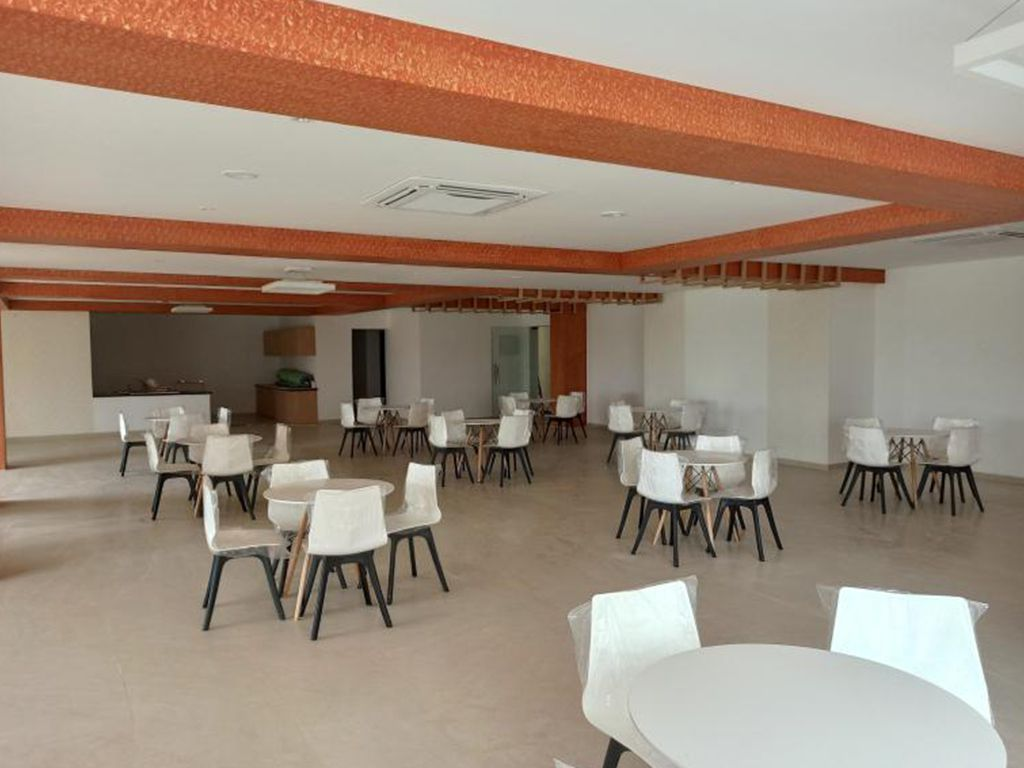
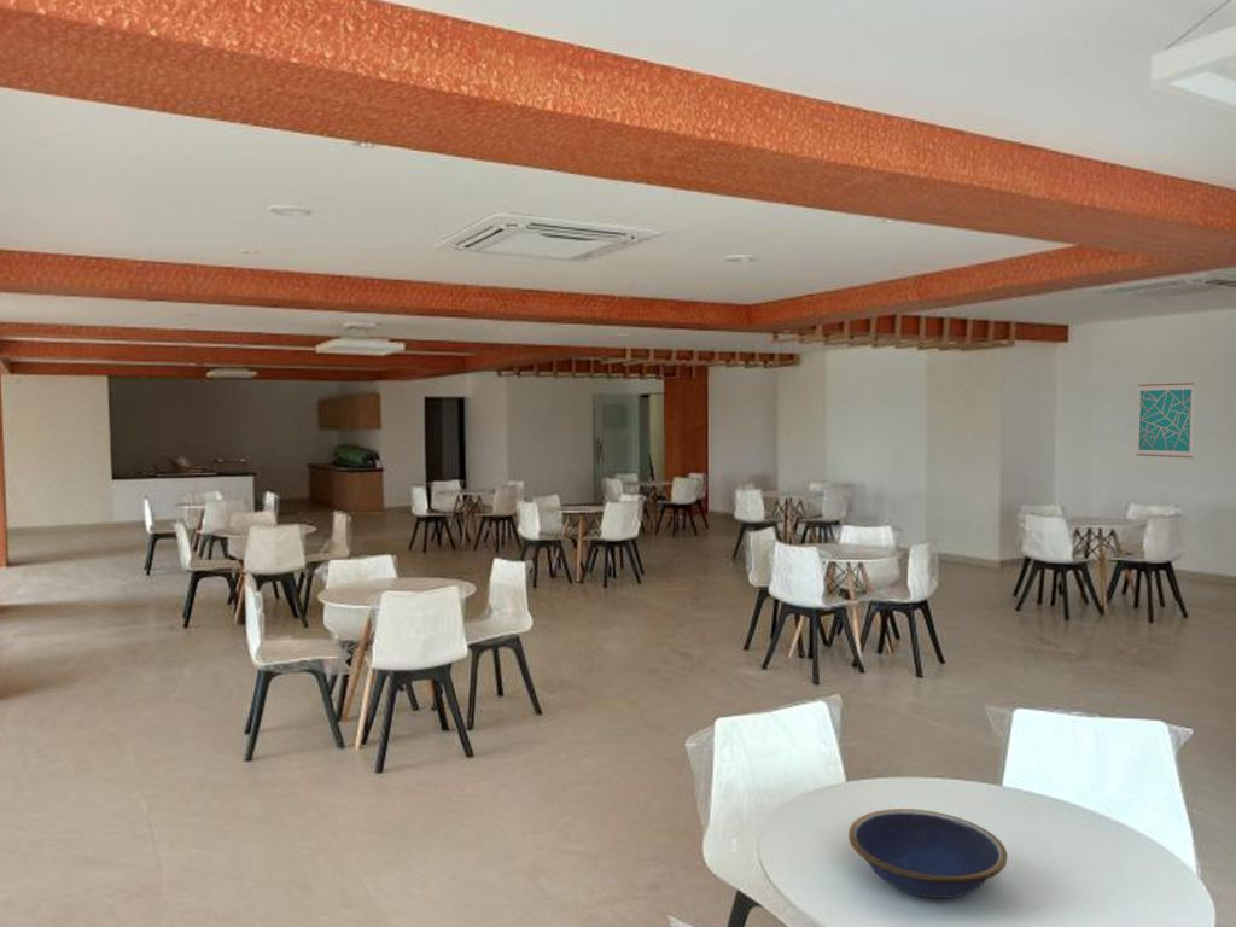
+ wall art (1164, 420)
+ bowl (925, 861)
